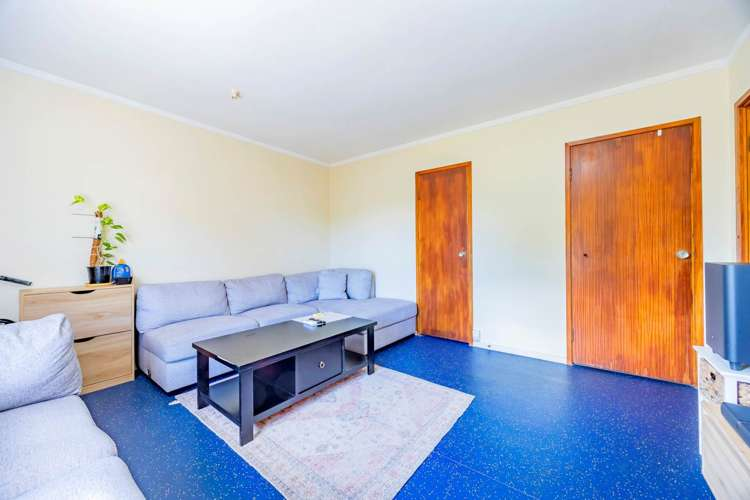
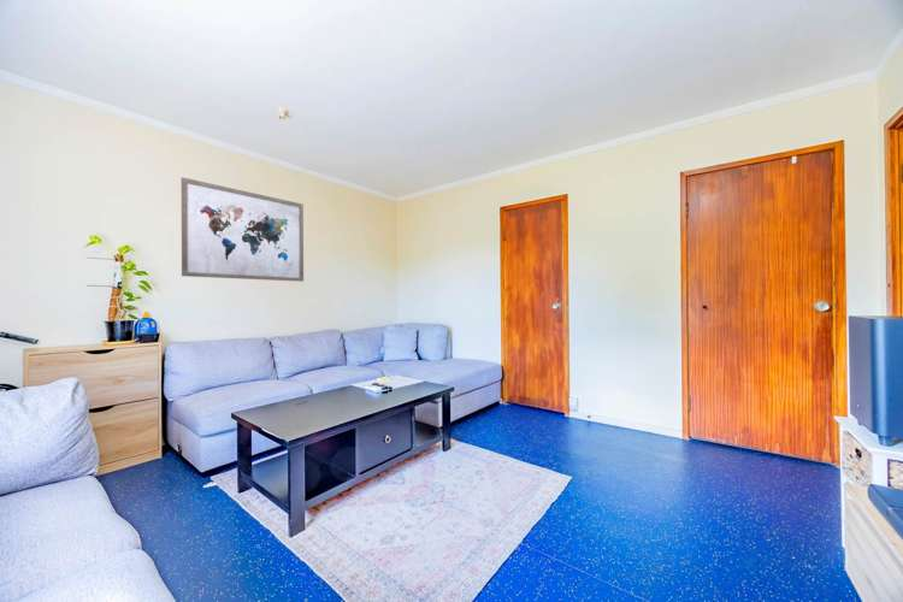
+ wall art (249, 235)
